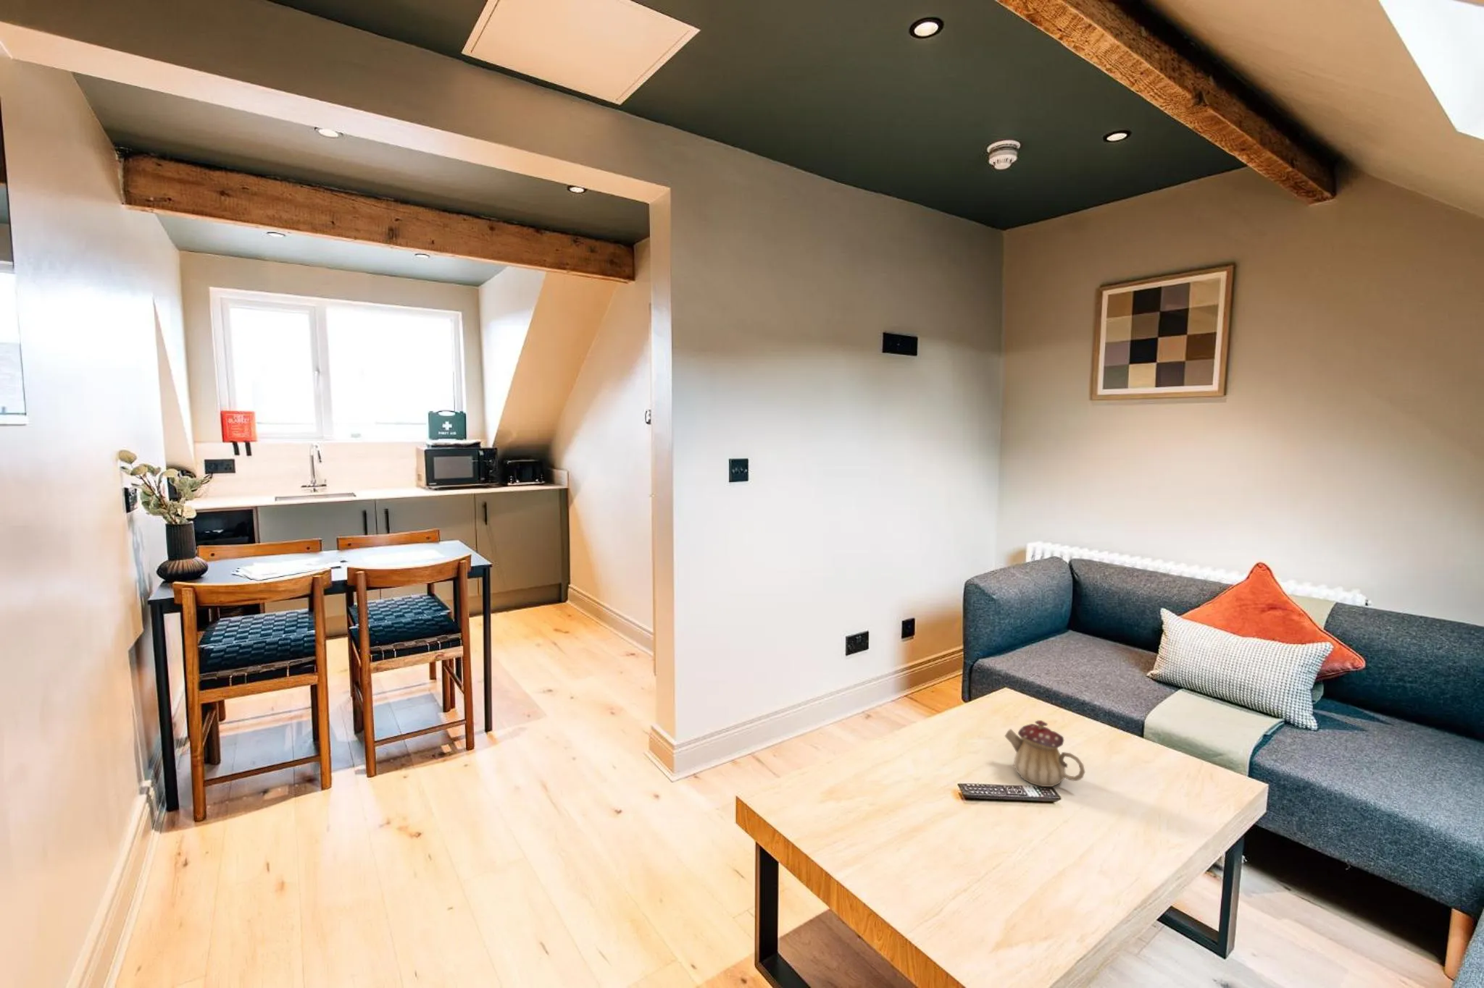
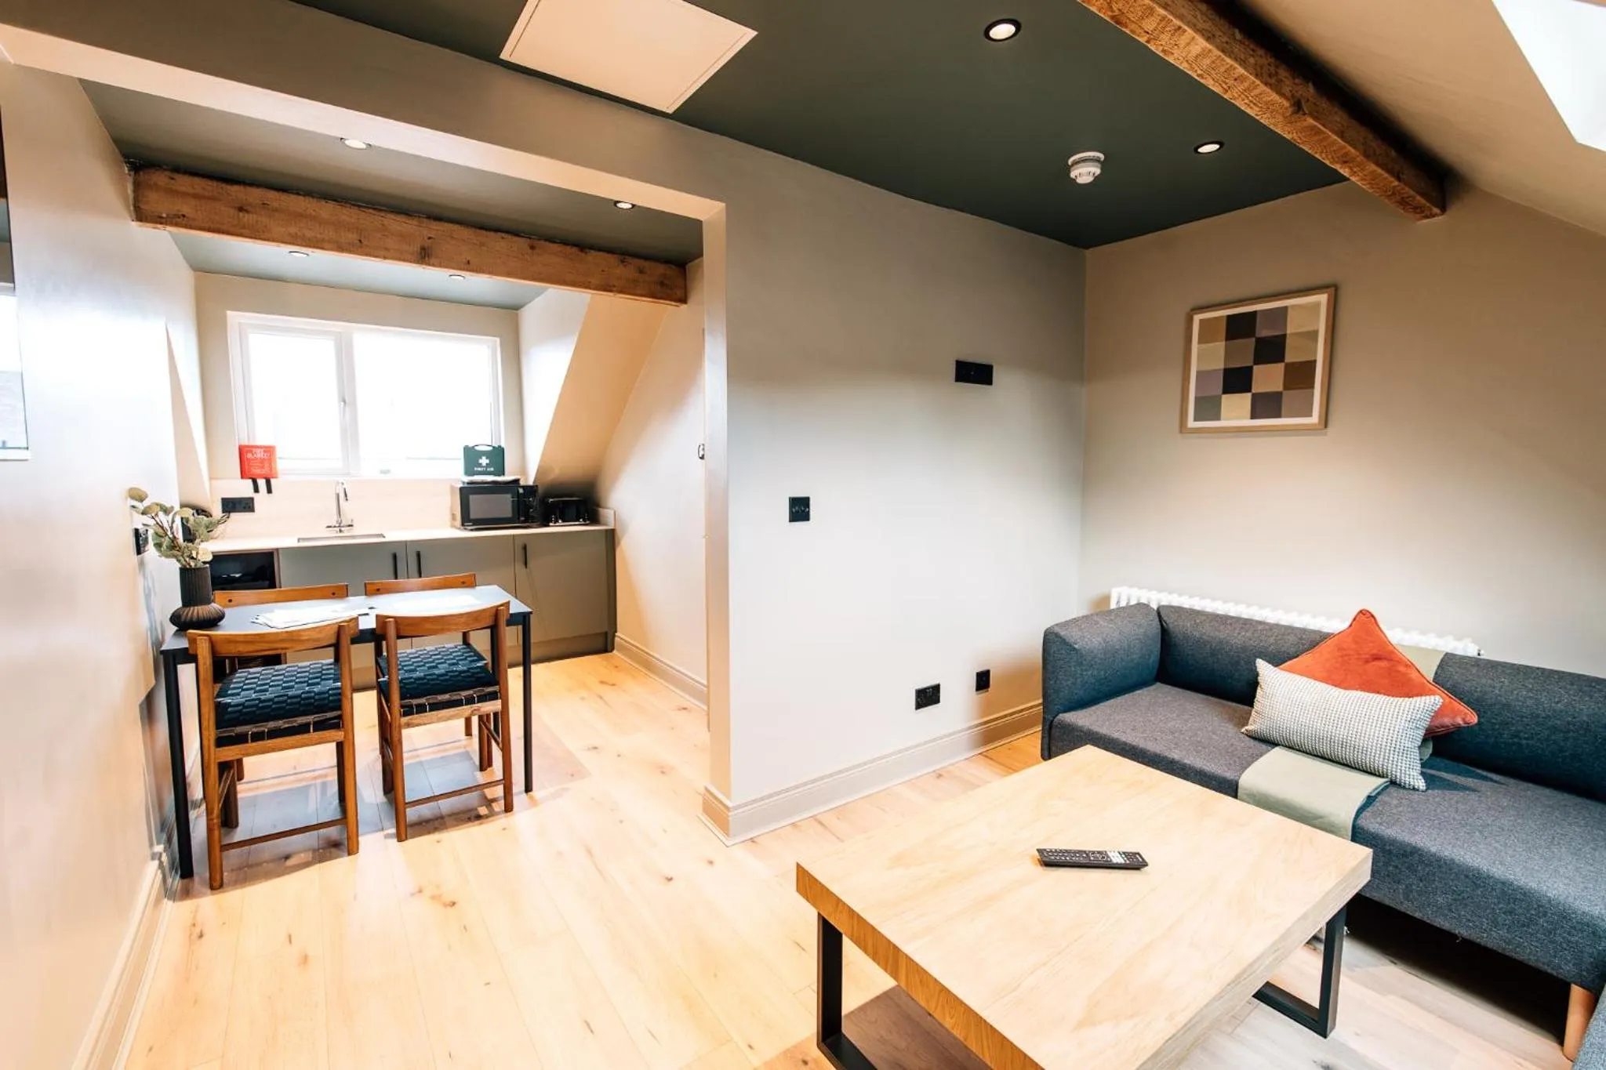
- teapot (1044, 750)
